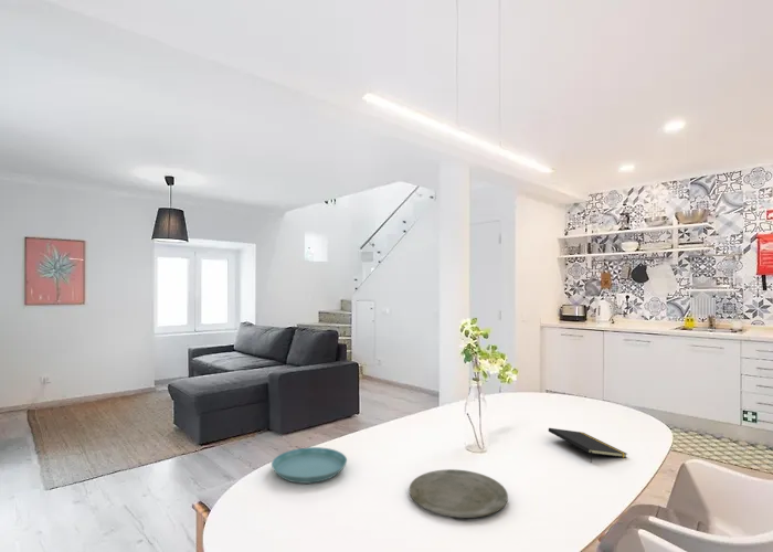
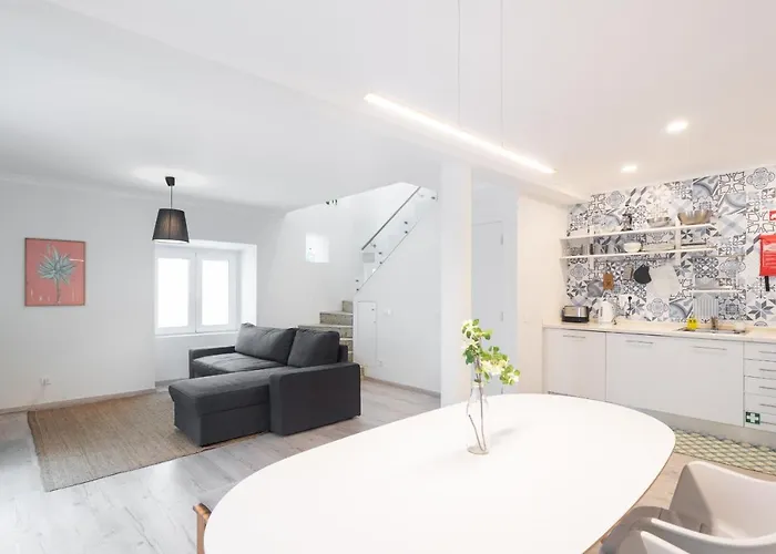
- notepad (585, 442)
- saucer (309, 465)
- plate (457, 492)
